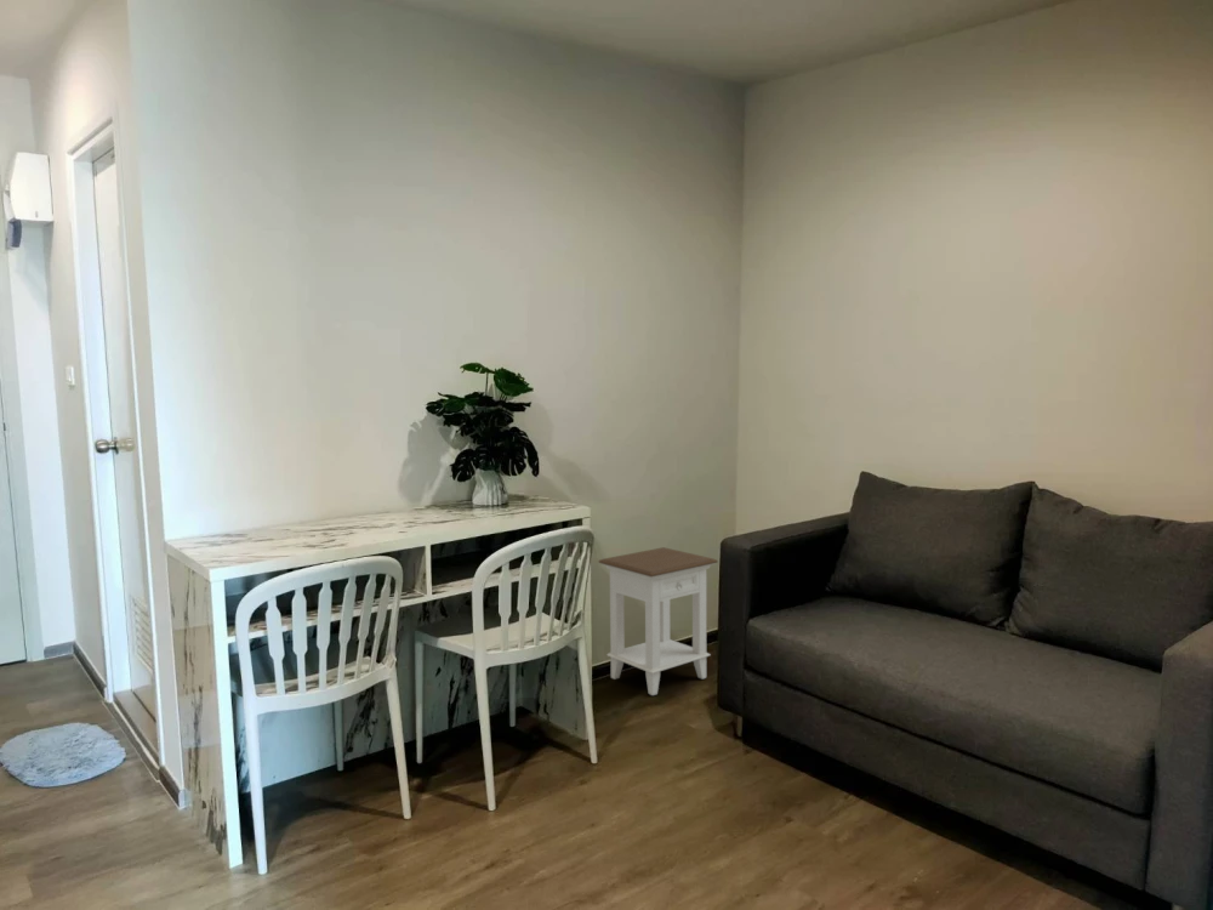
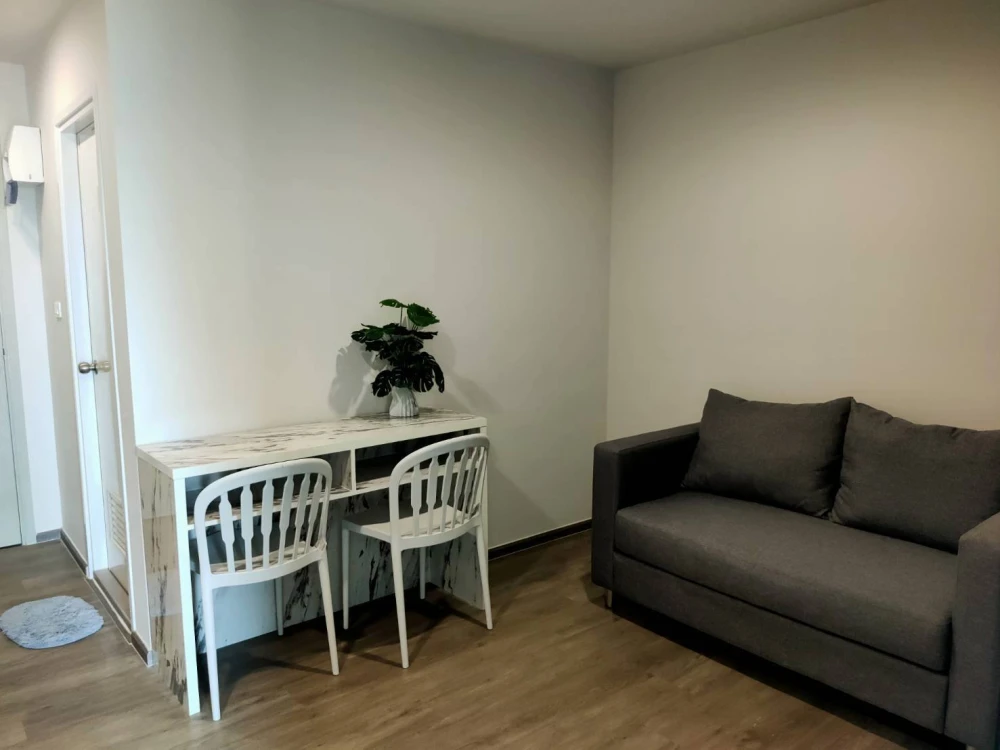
- nightstand (657, 618)
